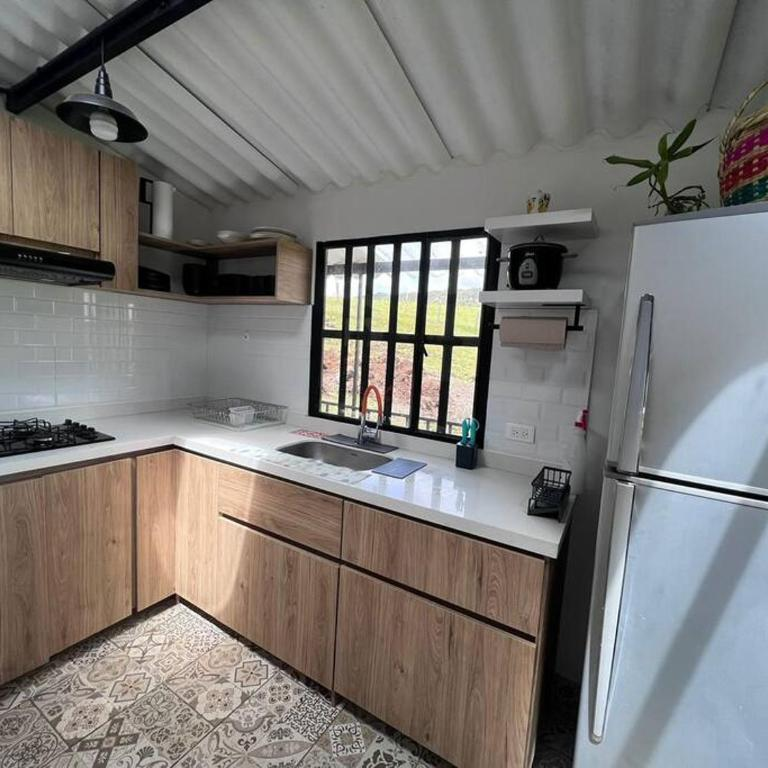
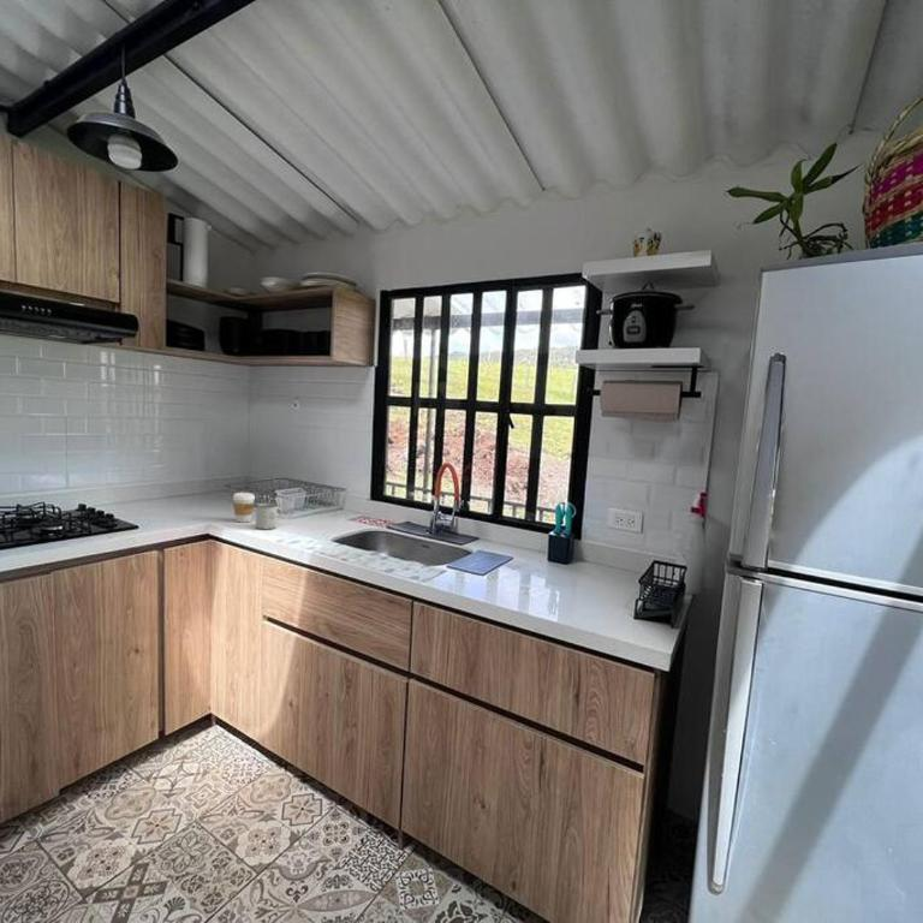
+ mug (269, 514)
+ coffee cup (243, 506)
